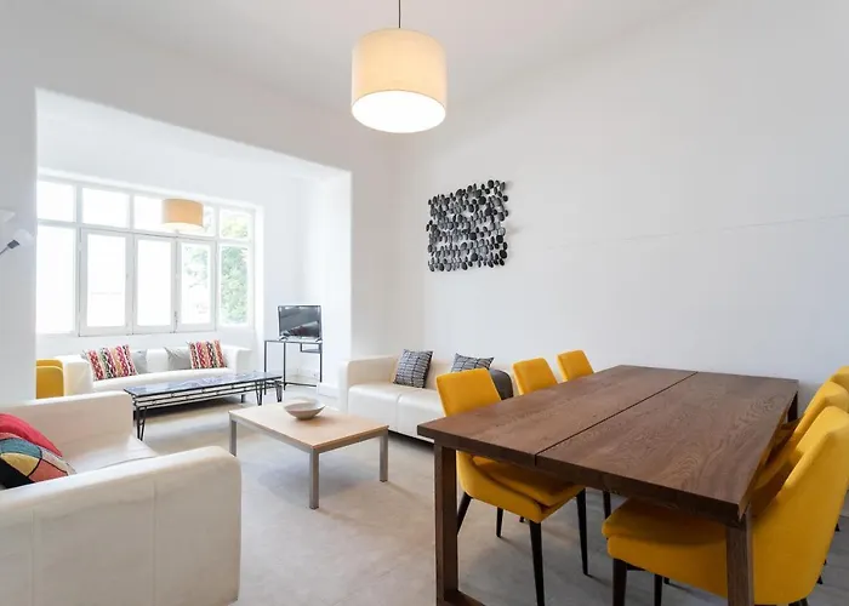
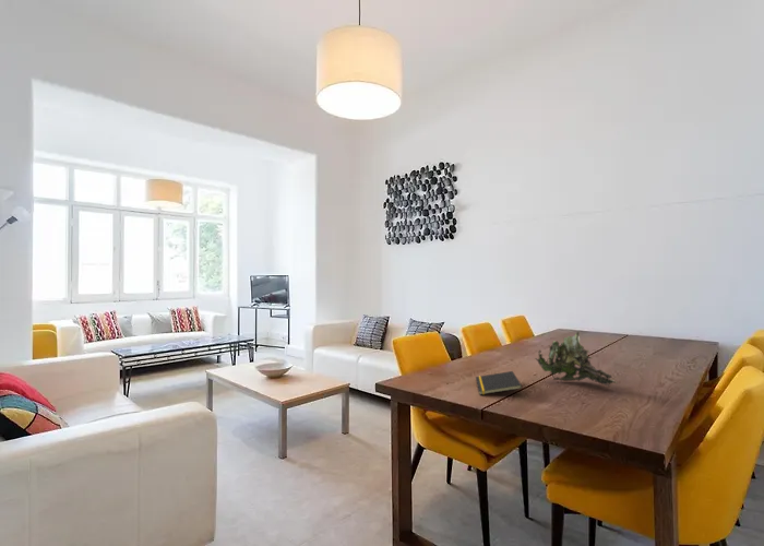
+ plant (576, 359)
+ notepad (497, 382)
